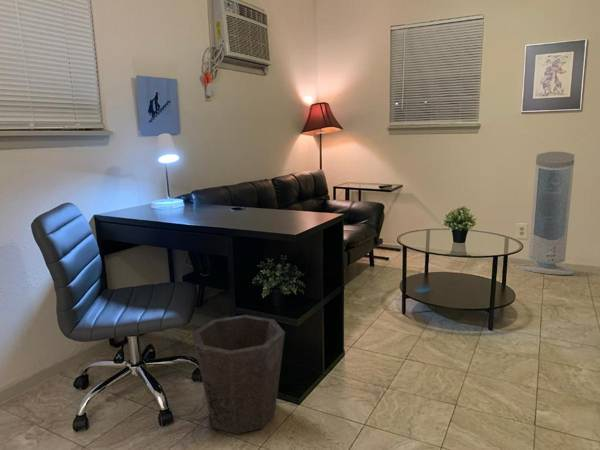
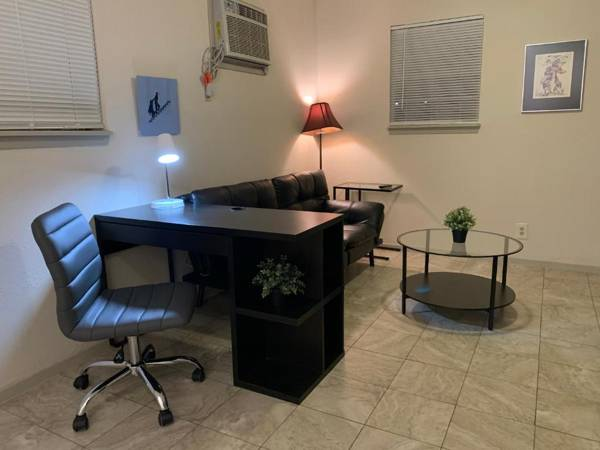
- air purifier (550, 212)
- waste bin (240, 373)
